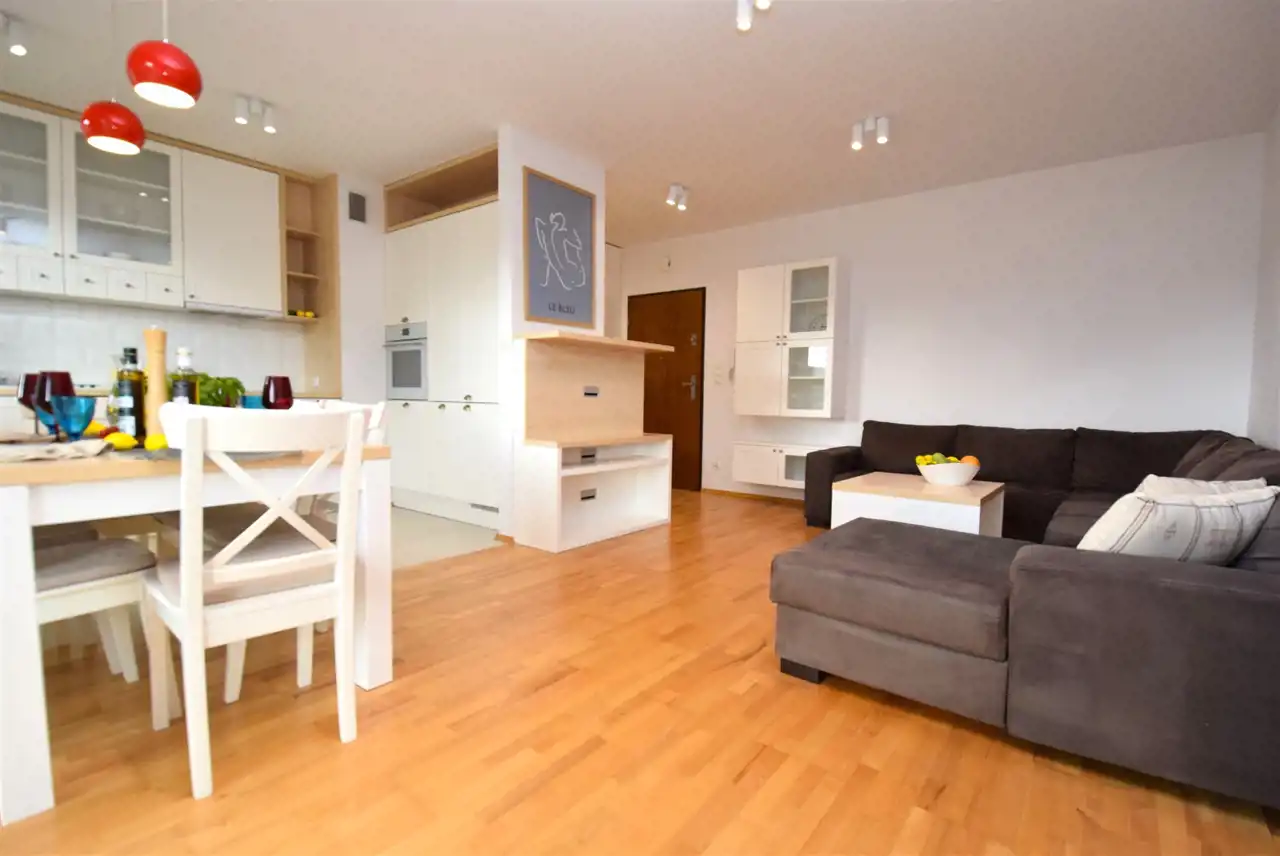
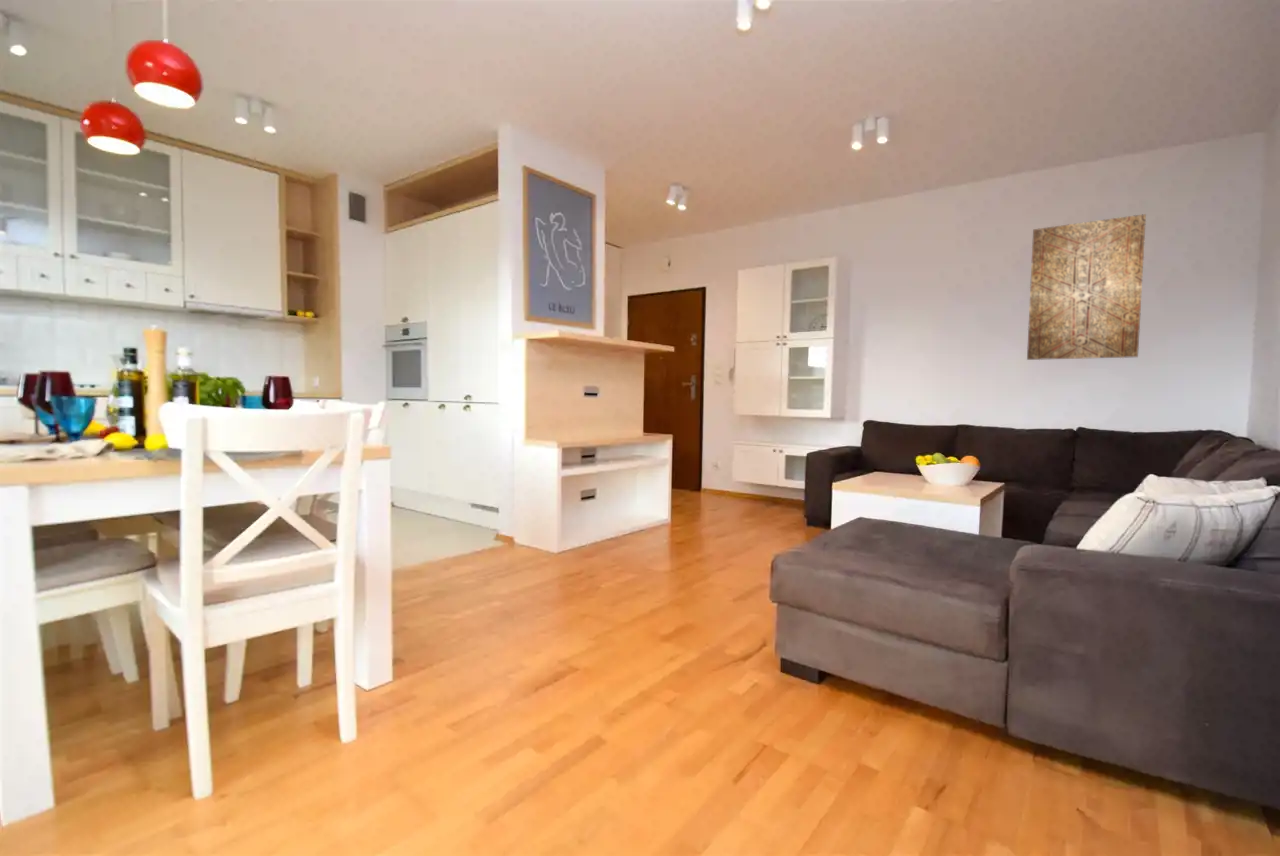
+ wall art (1083, 290)
